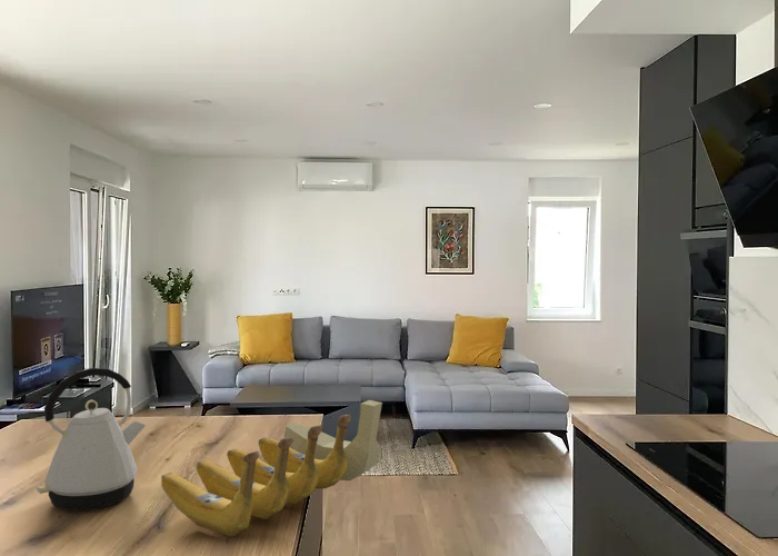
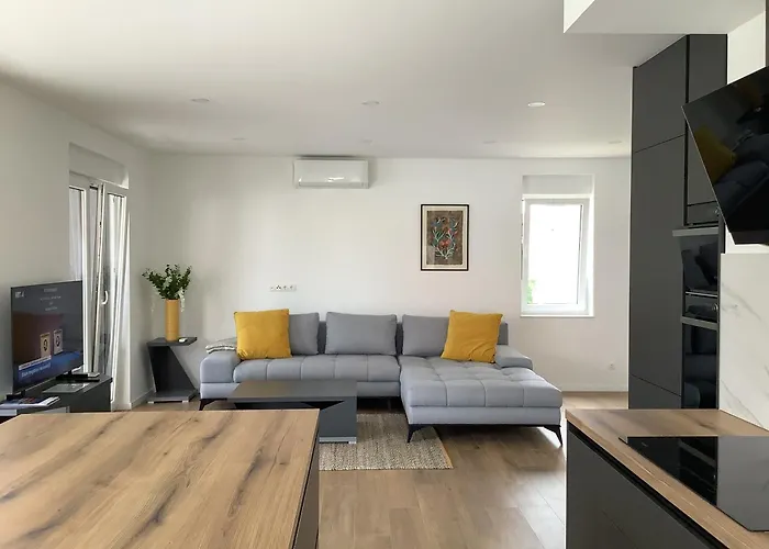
- banana (278, 454)
- kettle (94, 433)
